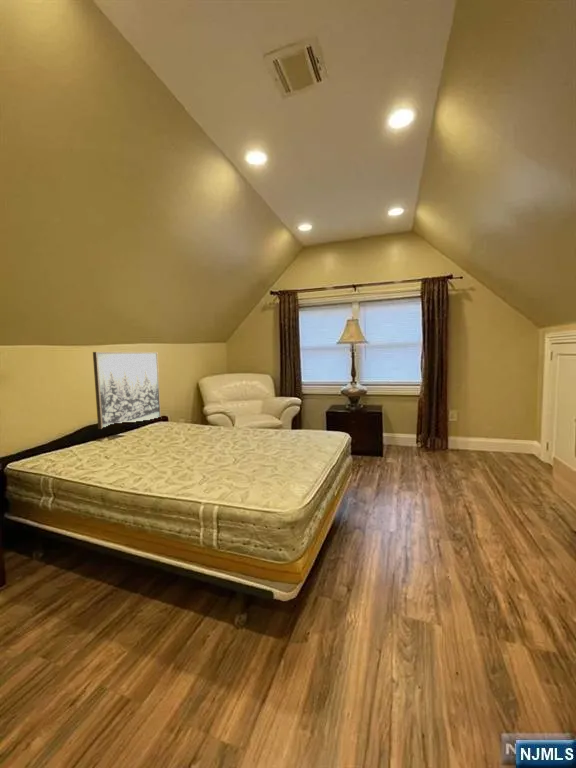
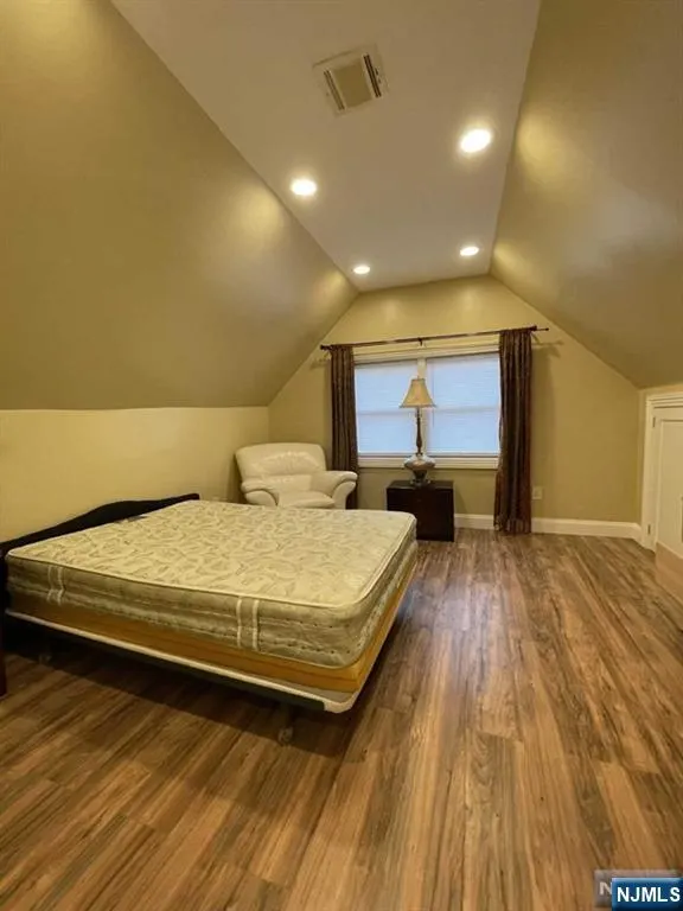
- wall art (130, 390)
